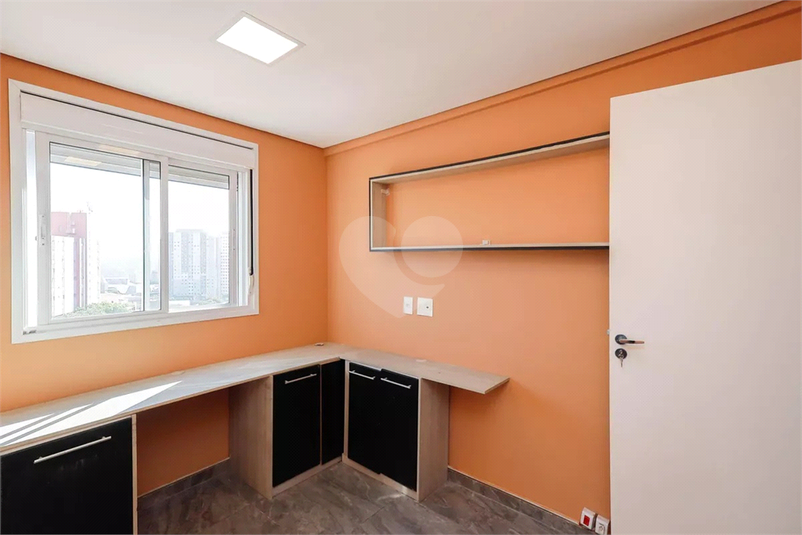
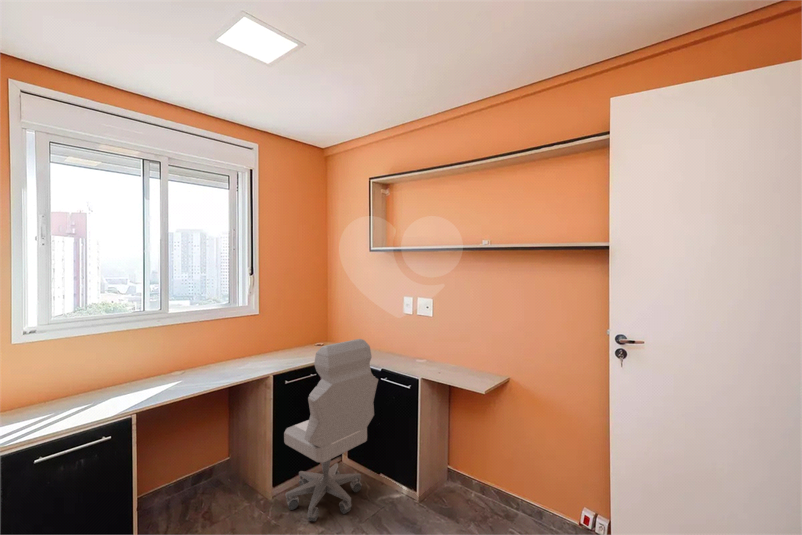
+ office chair (326, 419)
